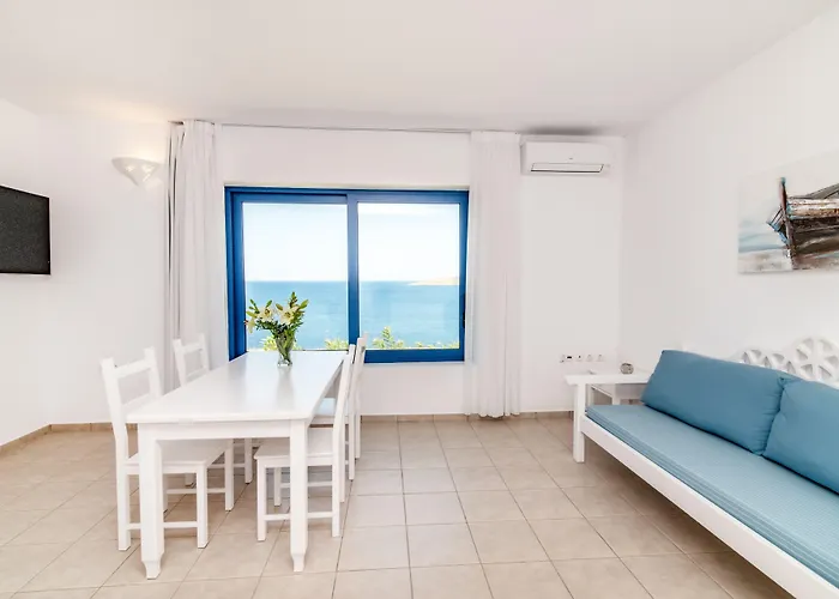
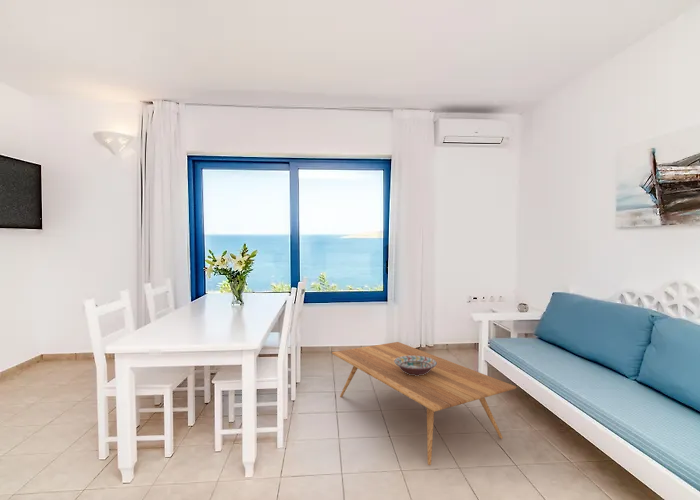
+ decorative bowl (415, 366)
+ coffee table (411, 390)
